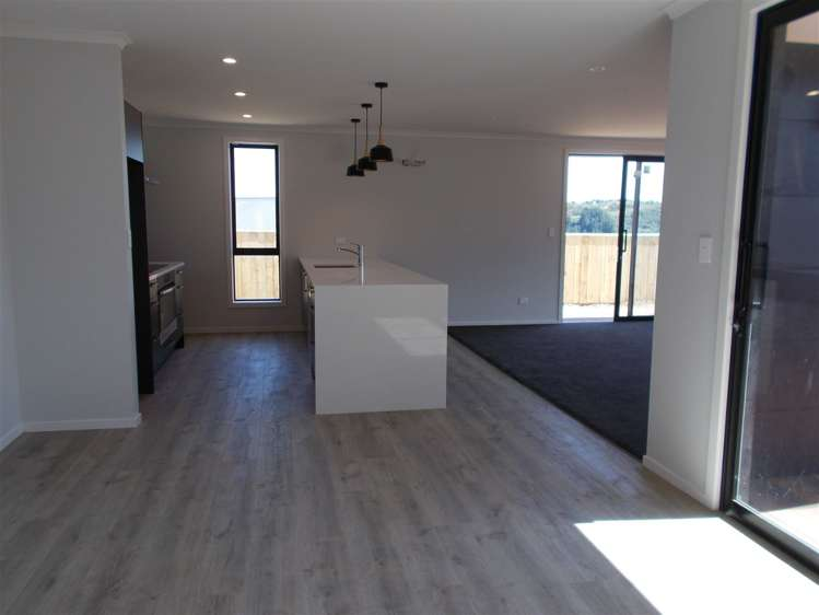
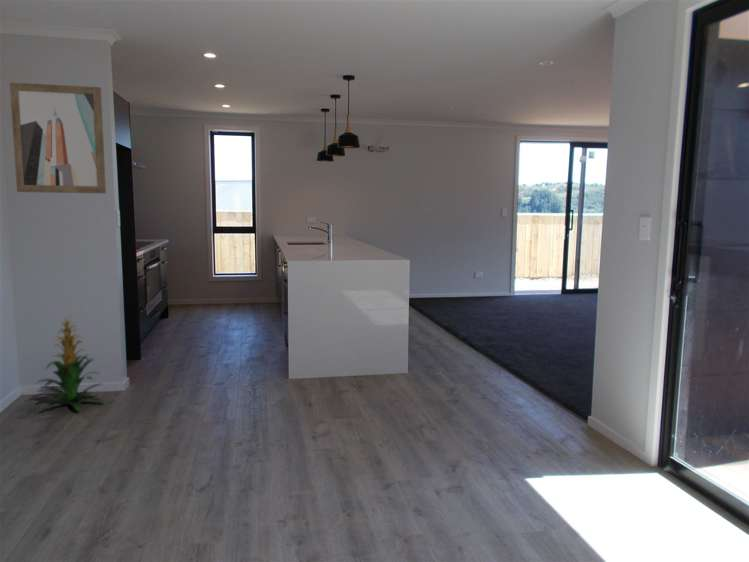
+ wall art (59, 139)
+ indoor plant (70, 360)
